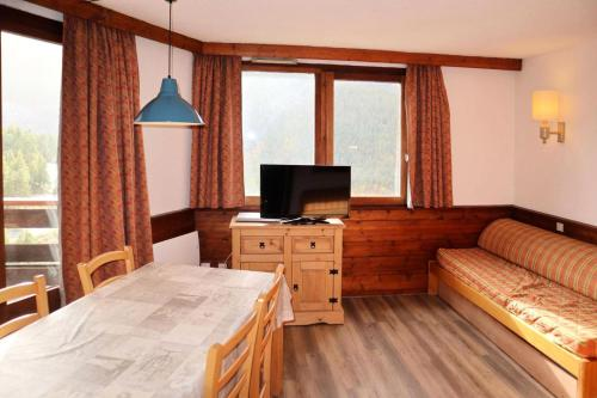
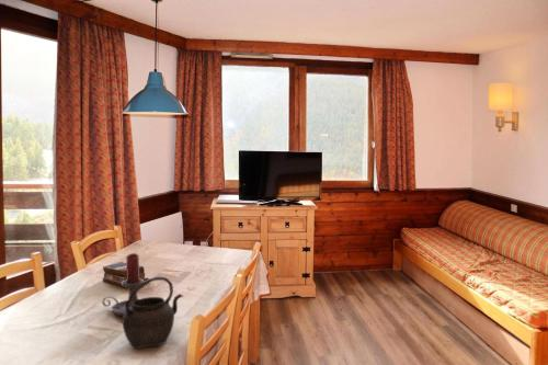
+ kettle (156, 307)
+ candle holder (127, 282)
+ book (125, 273)
